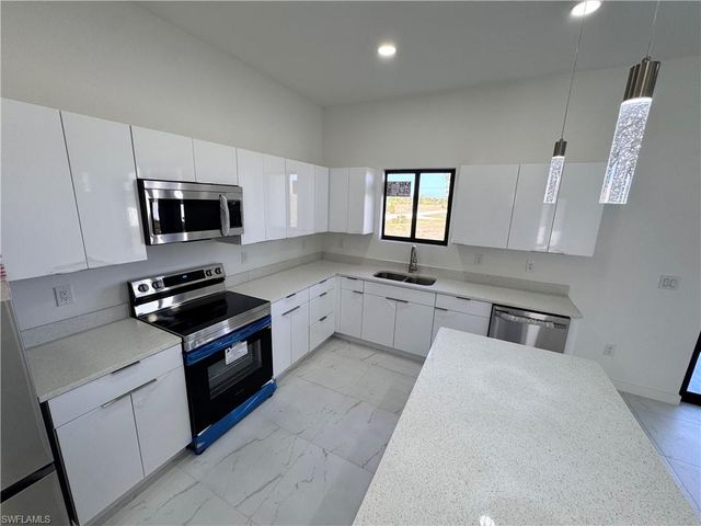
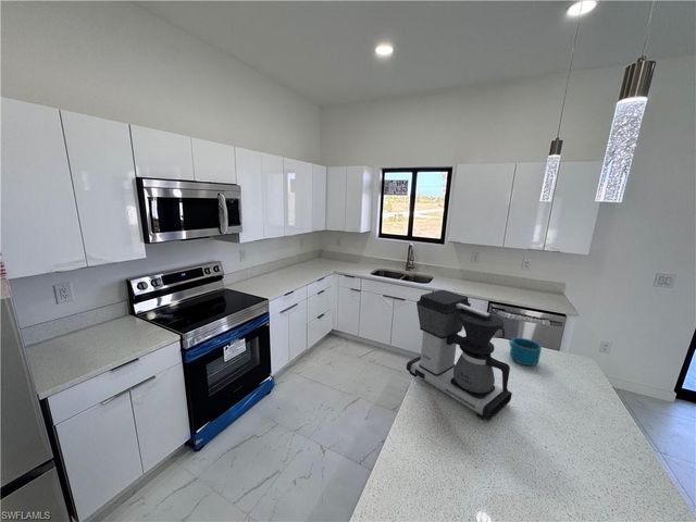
+ coffee maker (460, 347)
+ cup (521, 350)
